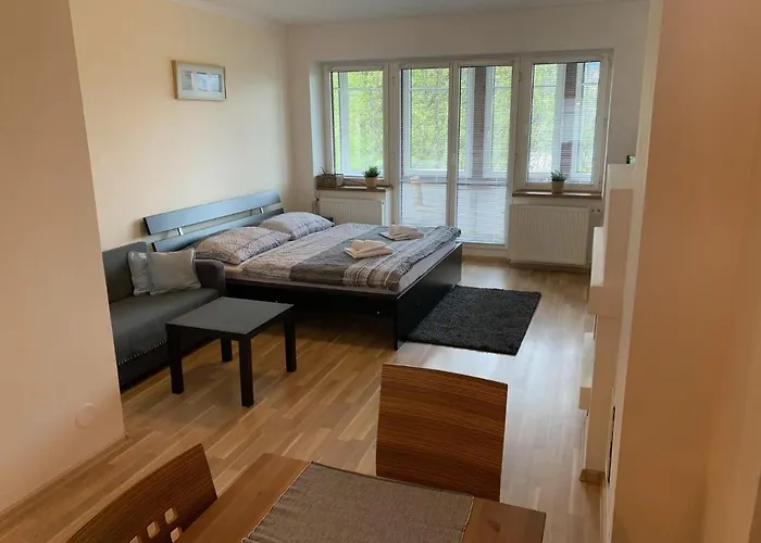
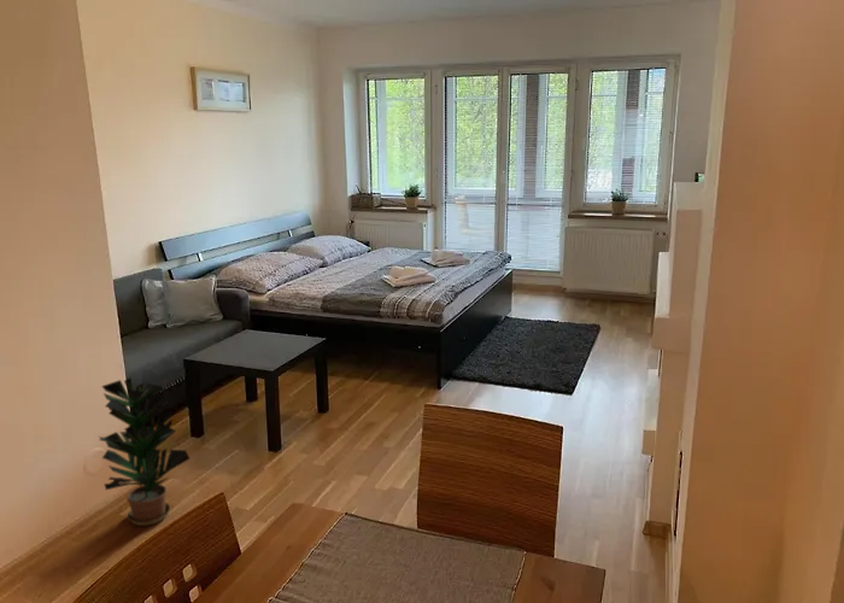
+ potted plant (135, 449)
